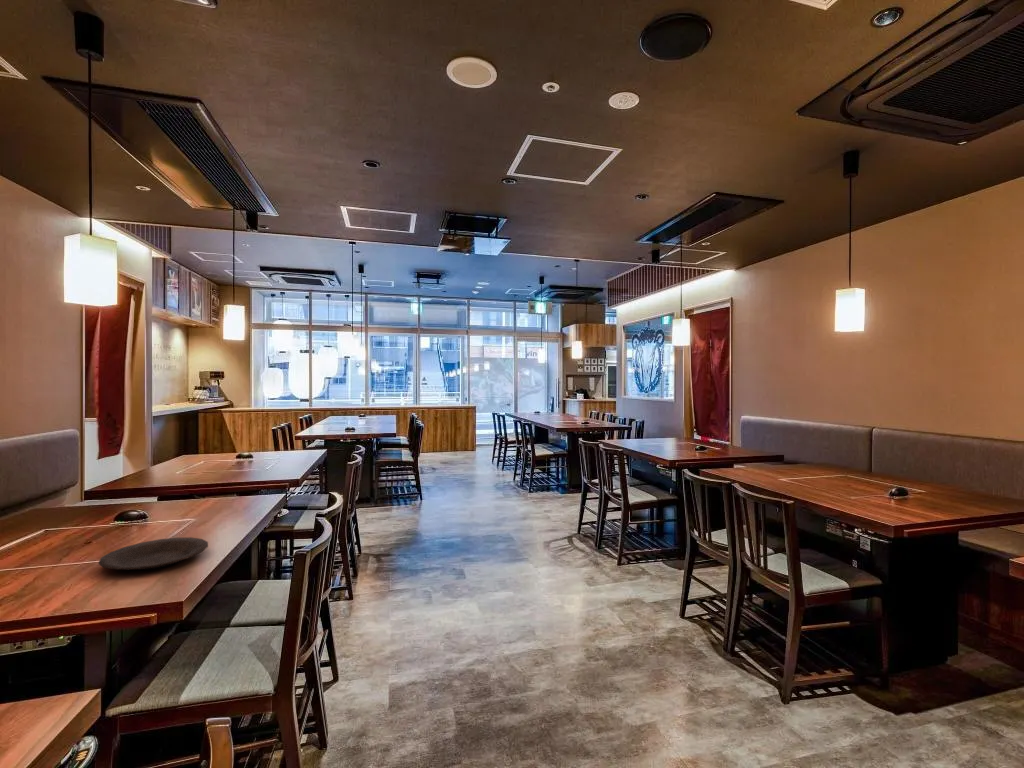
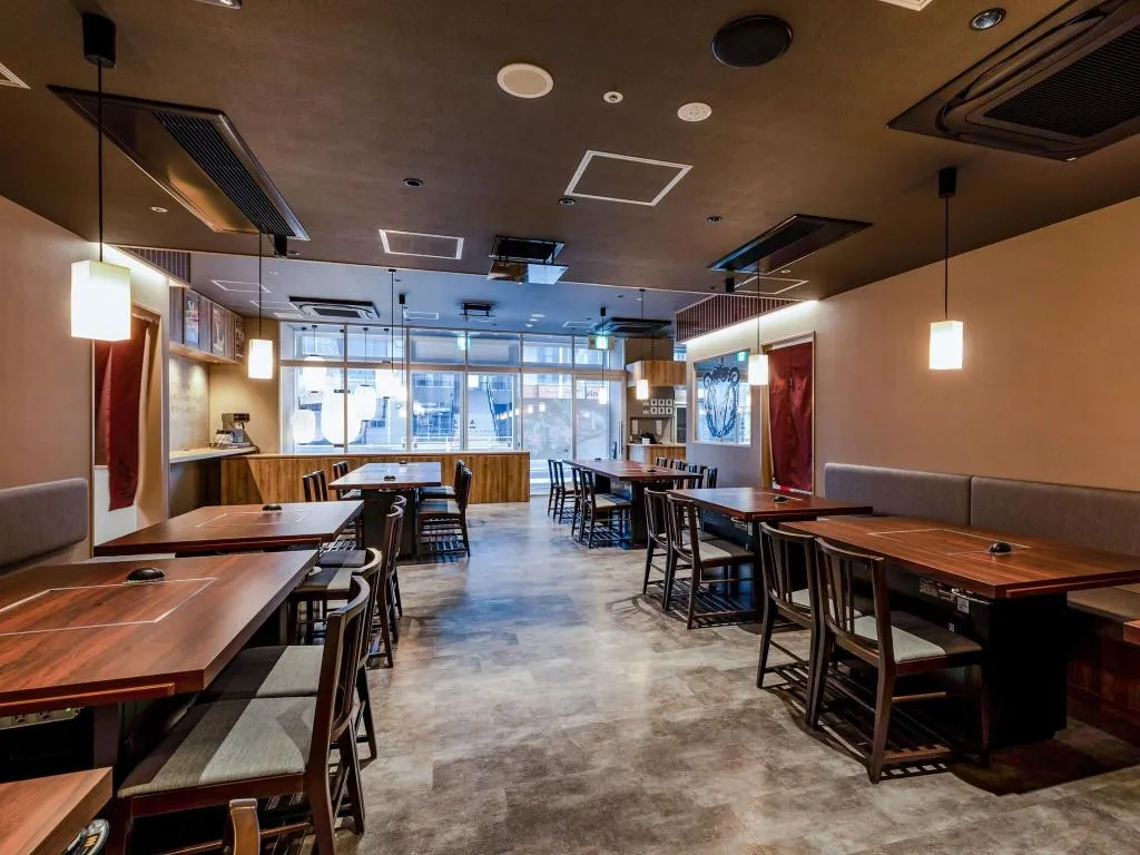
- plate (156, 555)
